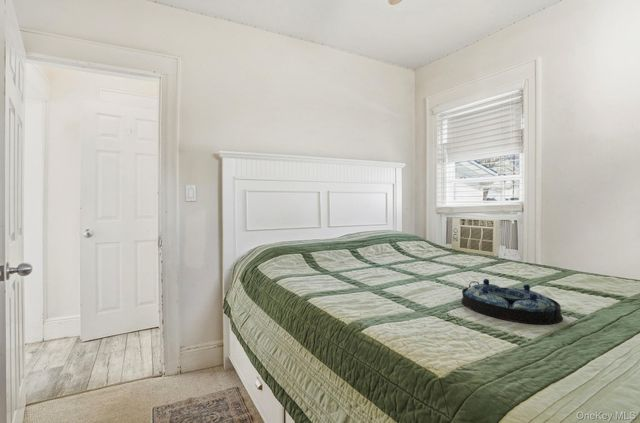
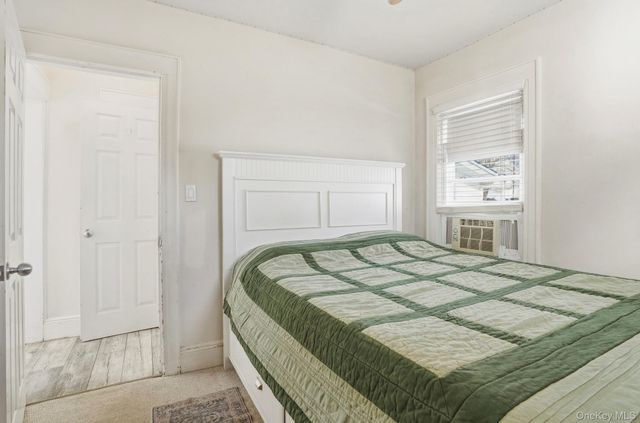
- serving tray (507, 296)
